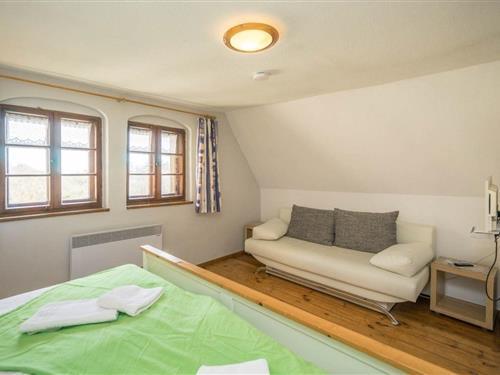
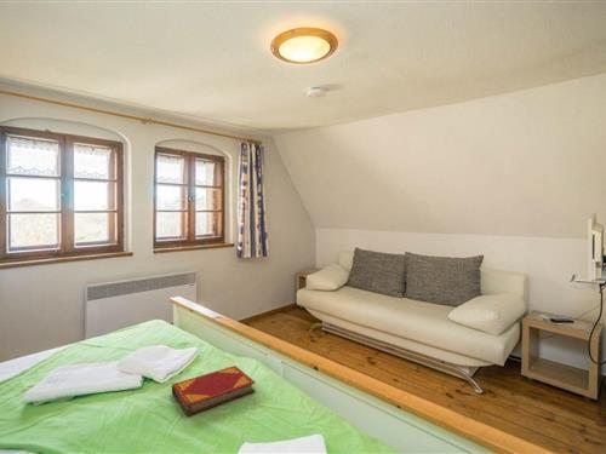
+ hardback book (213, 387)
